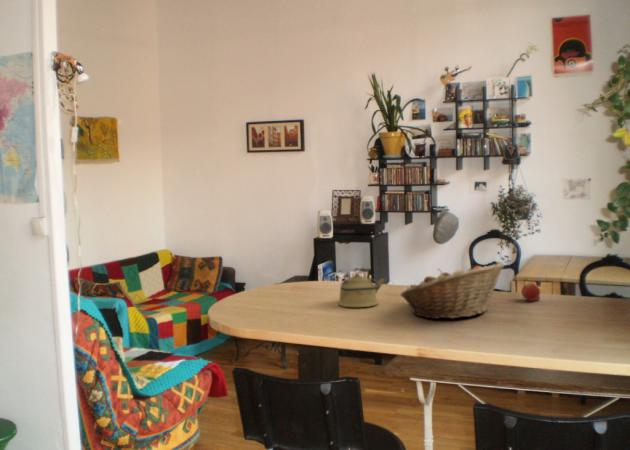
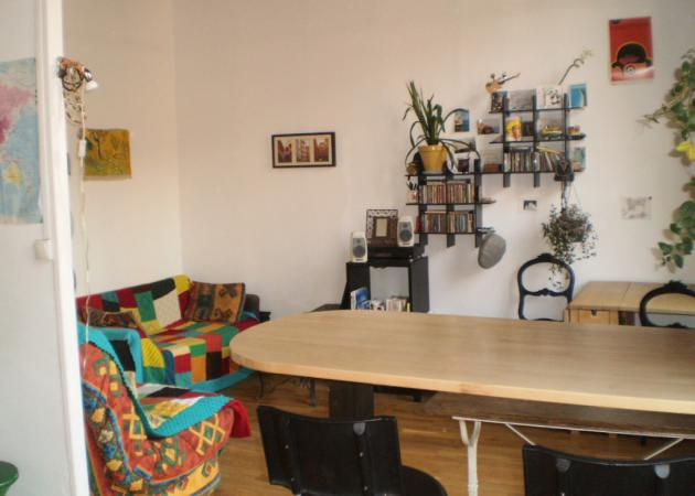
- fruit (531, 291)
- kettle (361, 288)
- fruit basket (453, 287)
